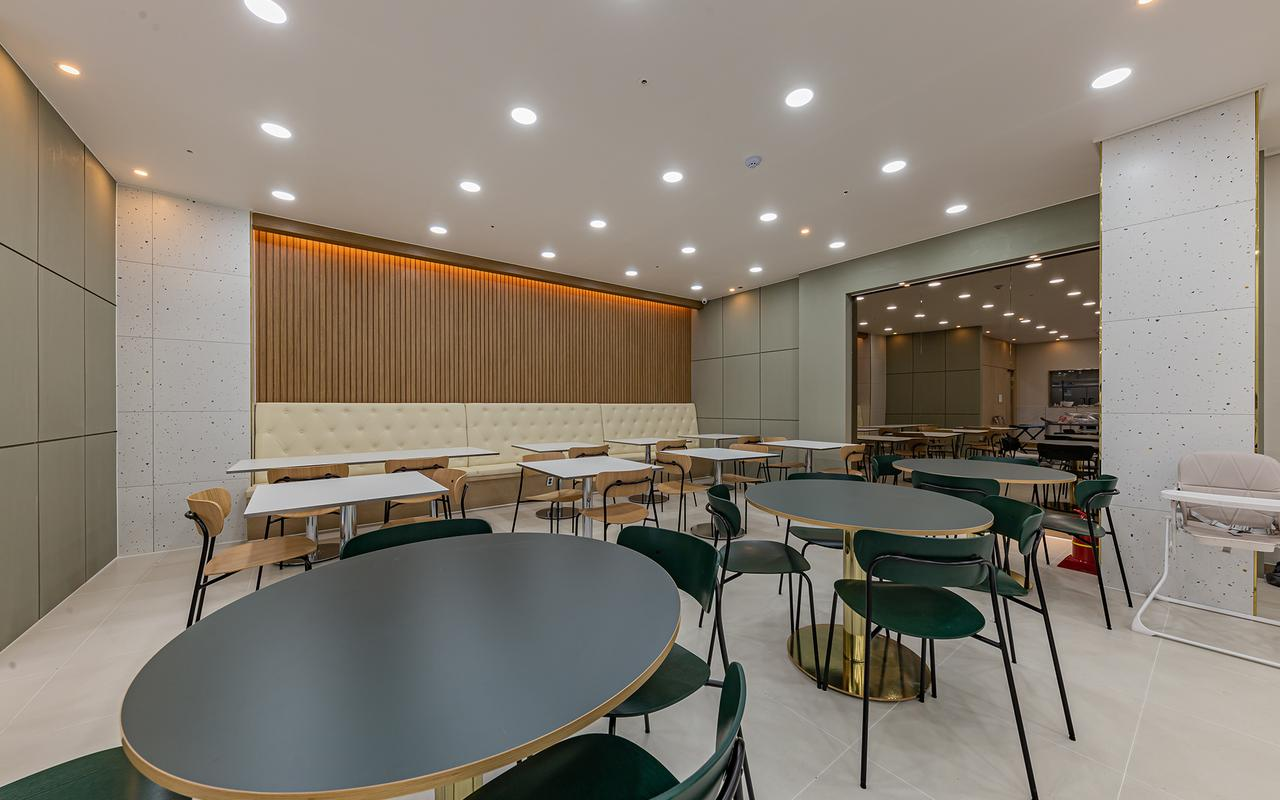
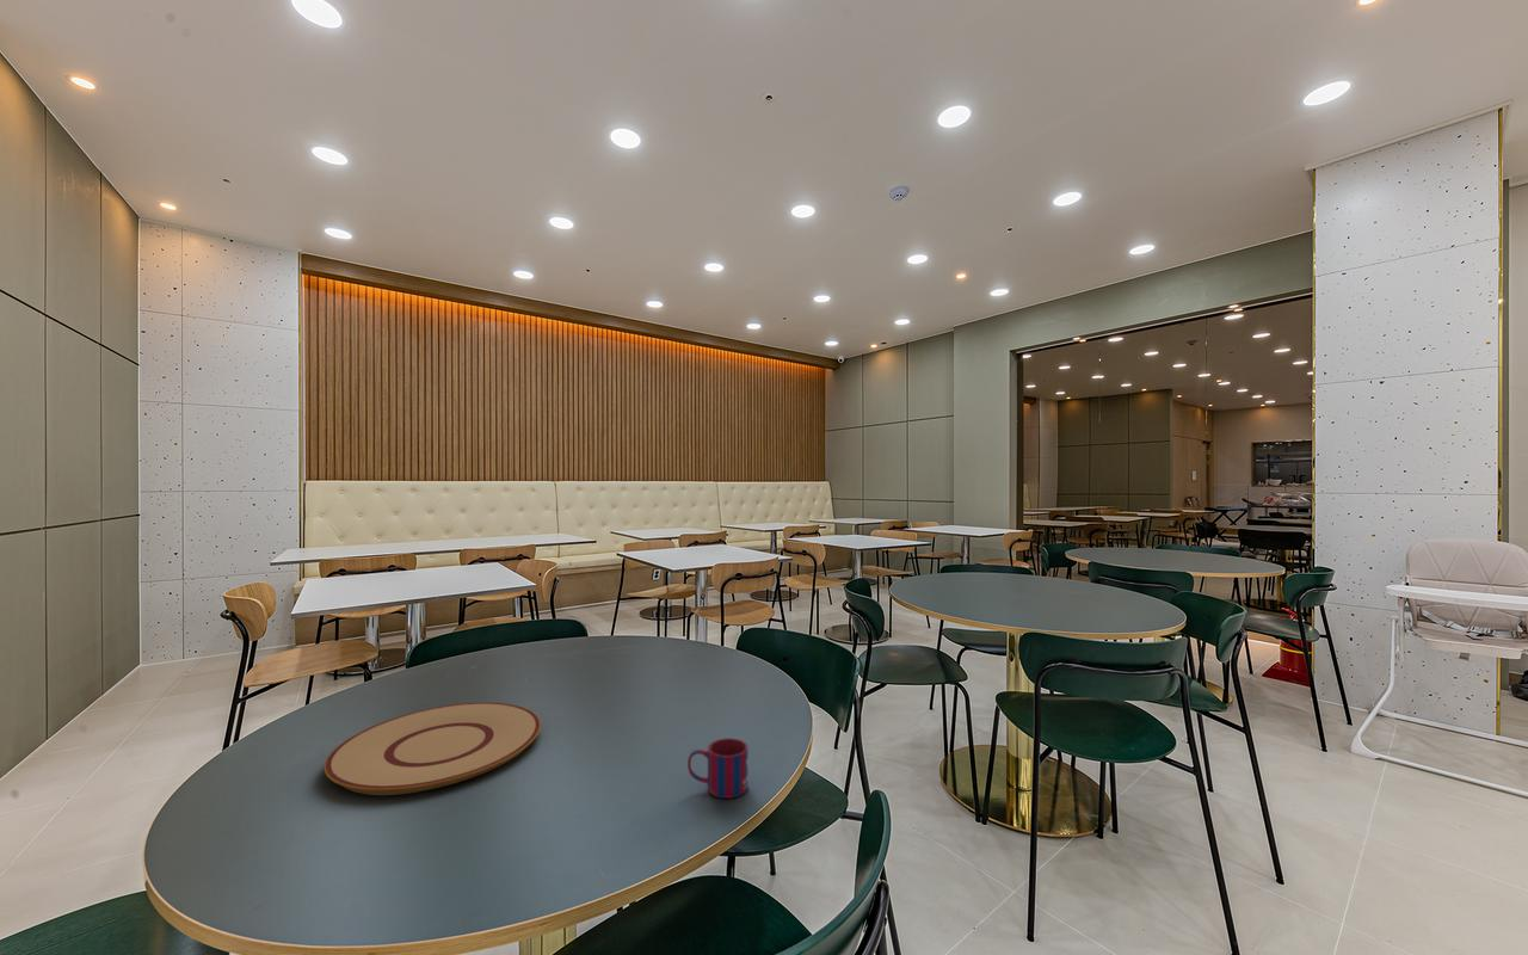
+ plate (440, 743)
+ mug (717, 766)
